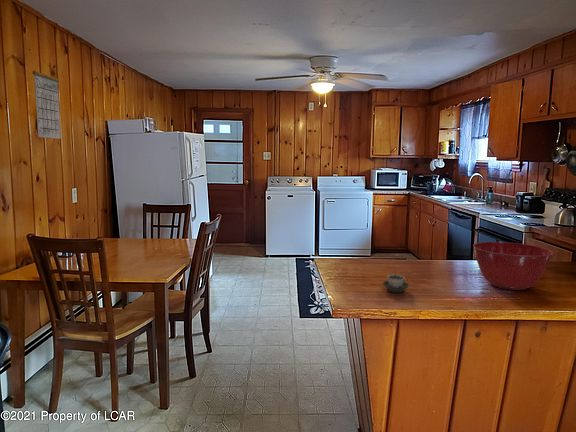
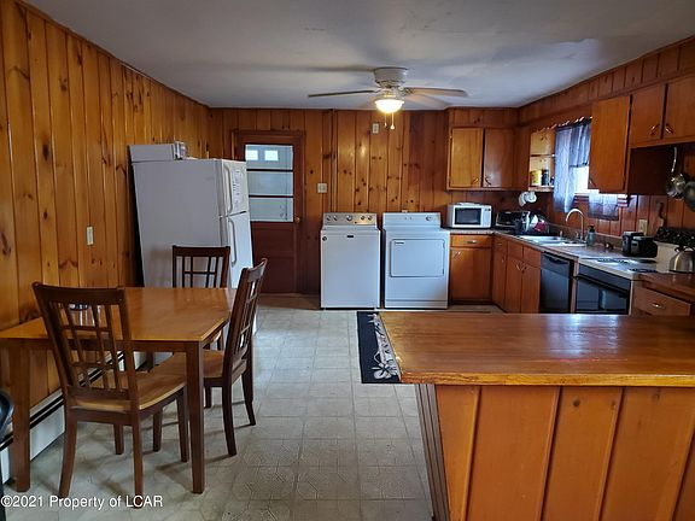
- calendar (47, 99)
- cup (395, 283)
- mixing bowl (510, 266)
